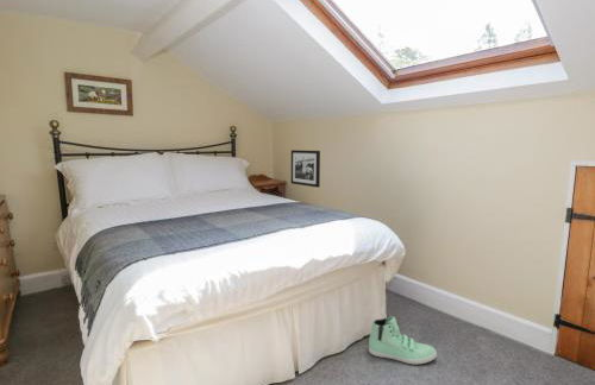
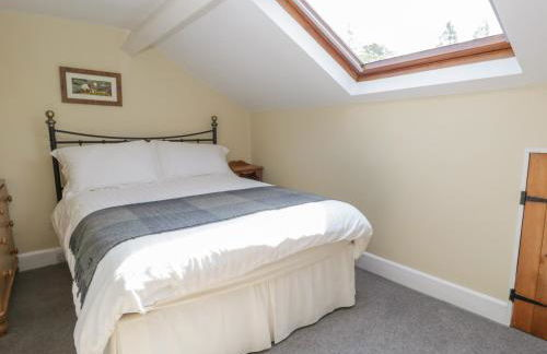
- sneaker (402, 336)
- picture frame (305, 168)
